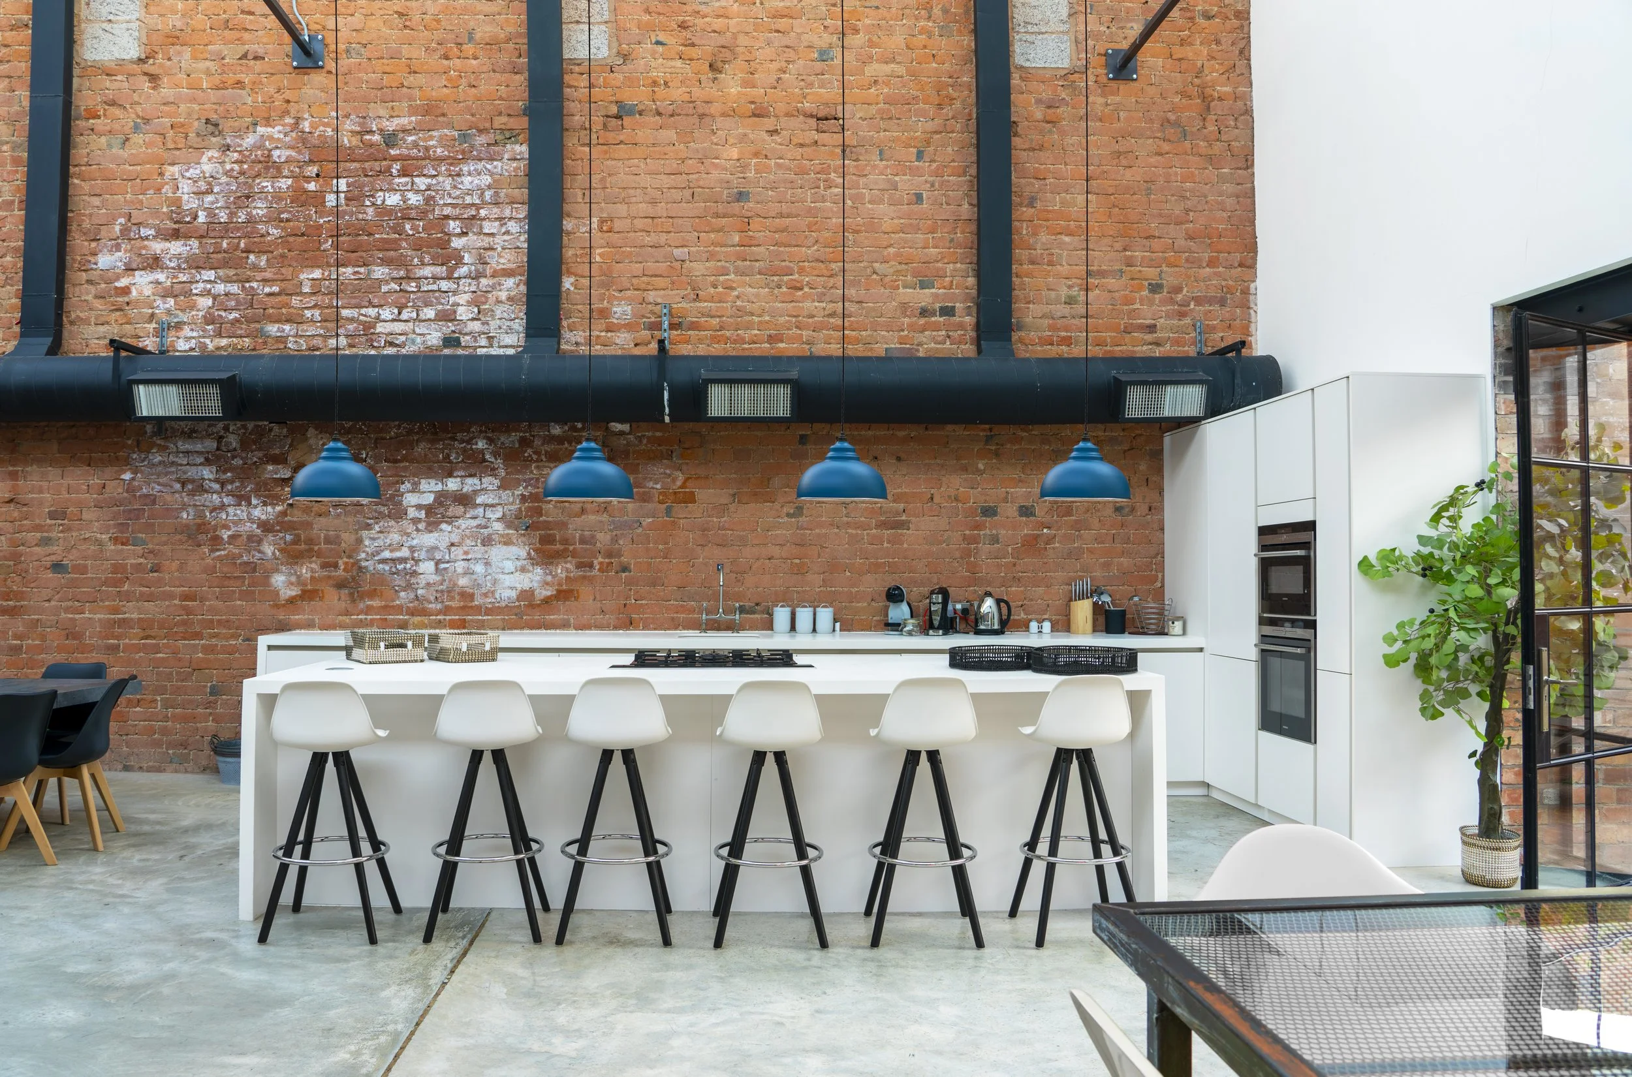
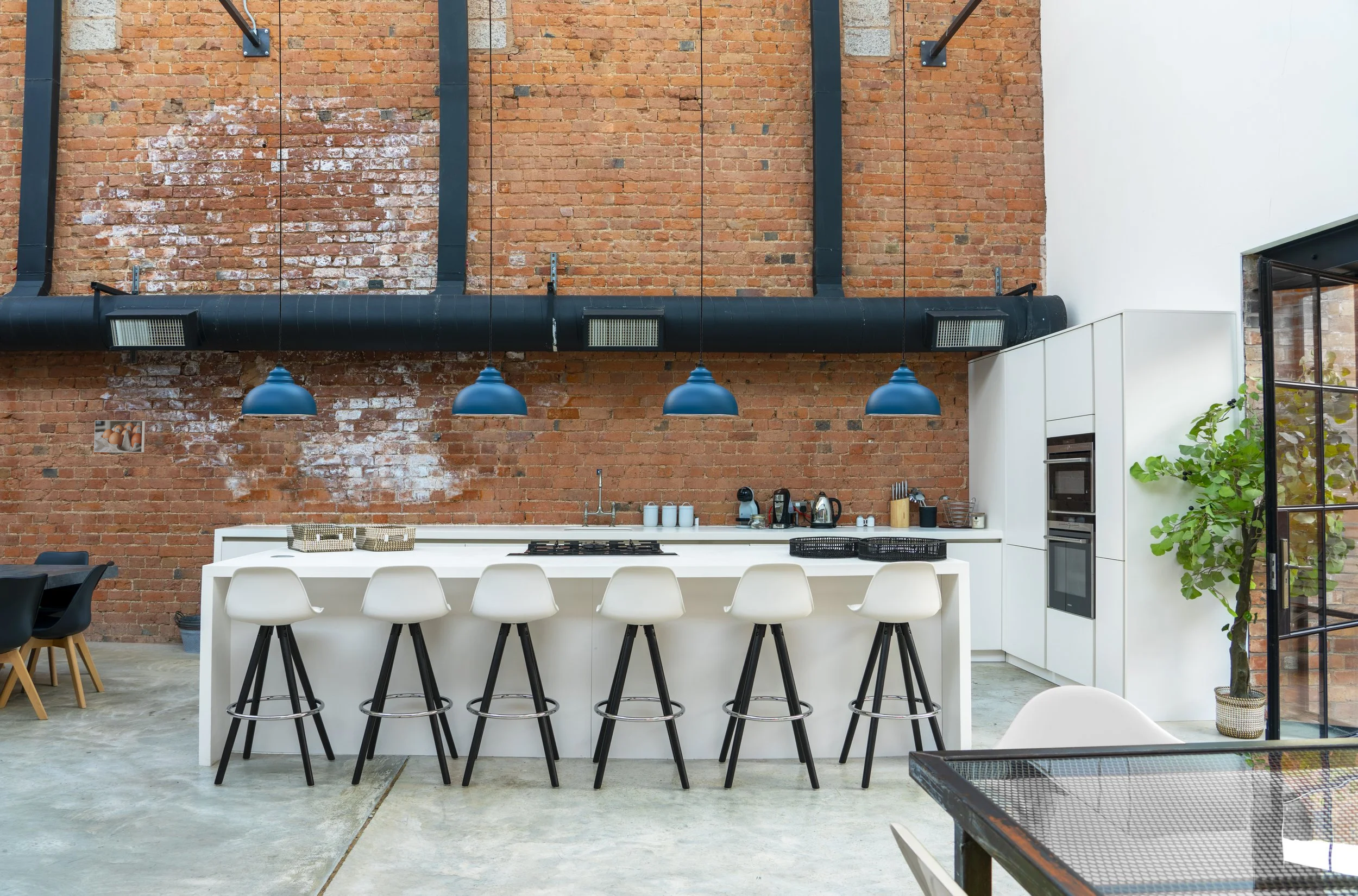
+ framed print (120, 436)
